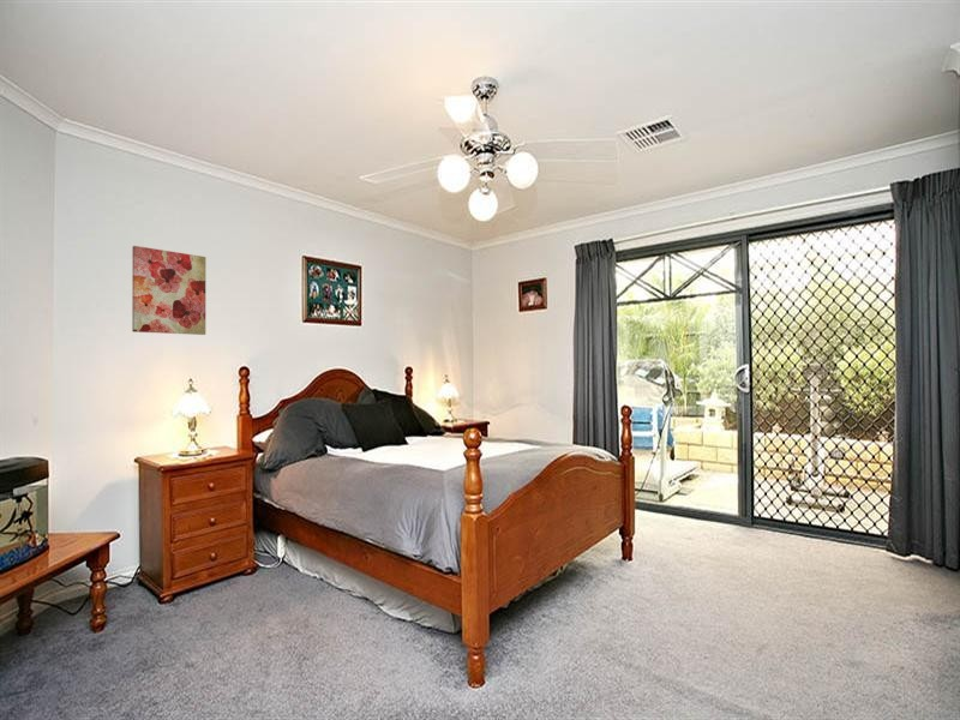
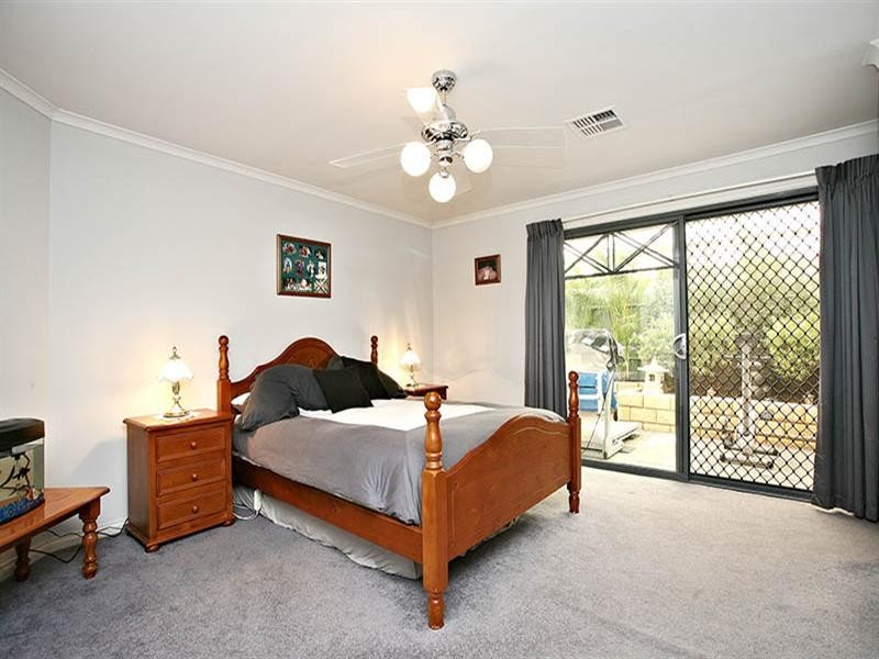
- wall art (170, 292)
